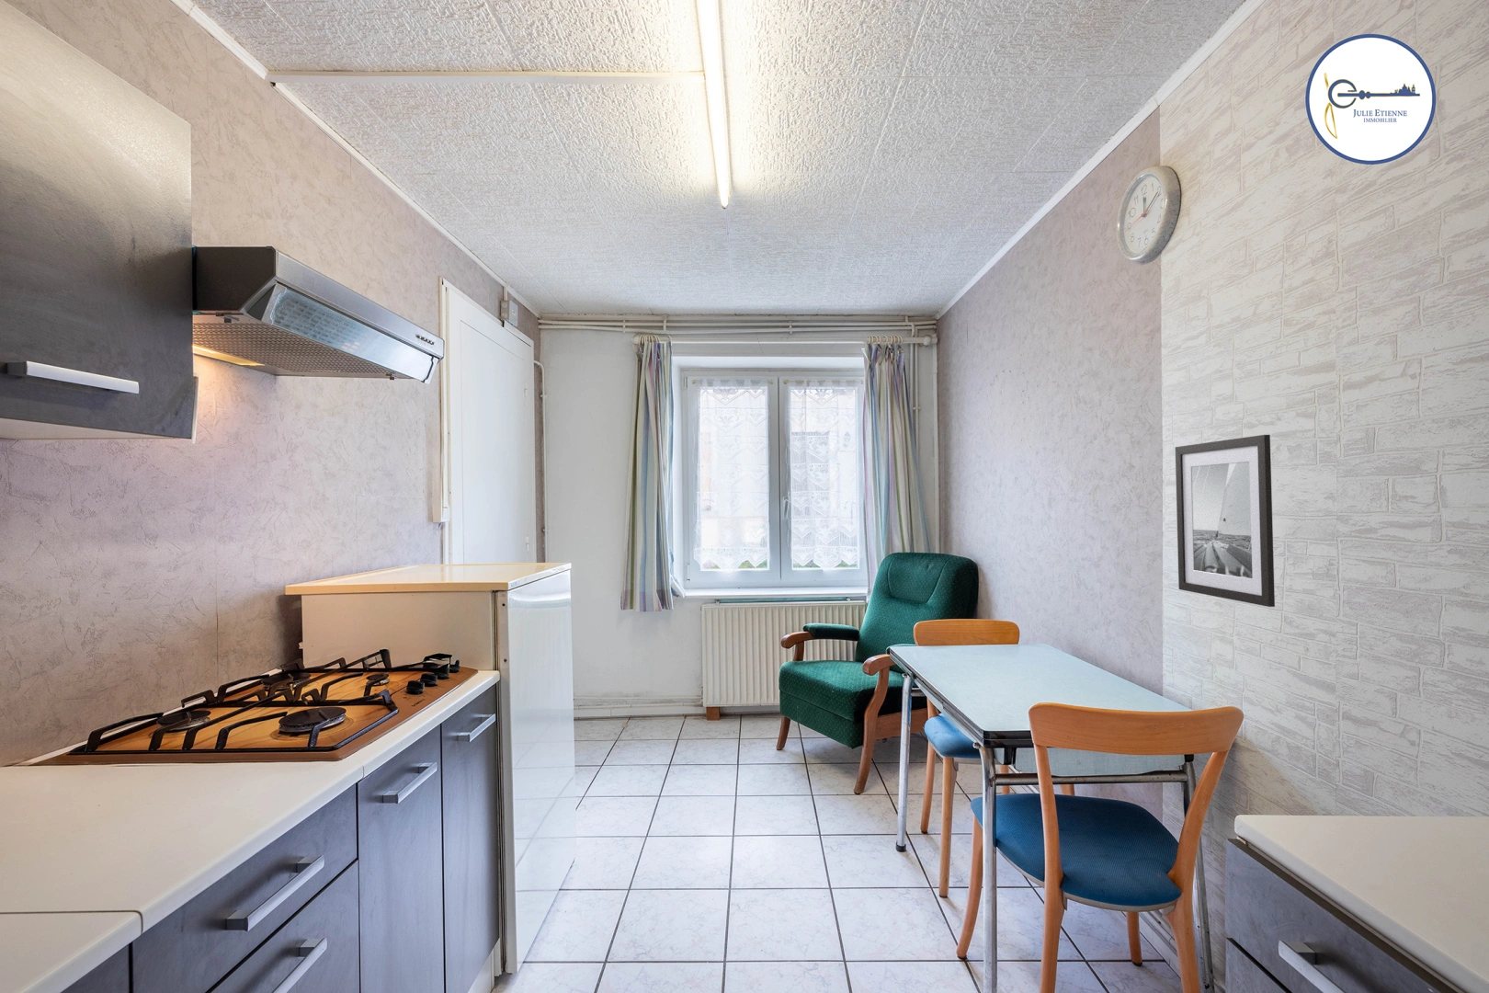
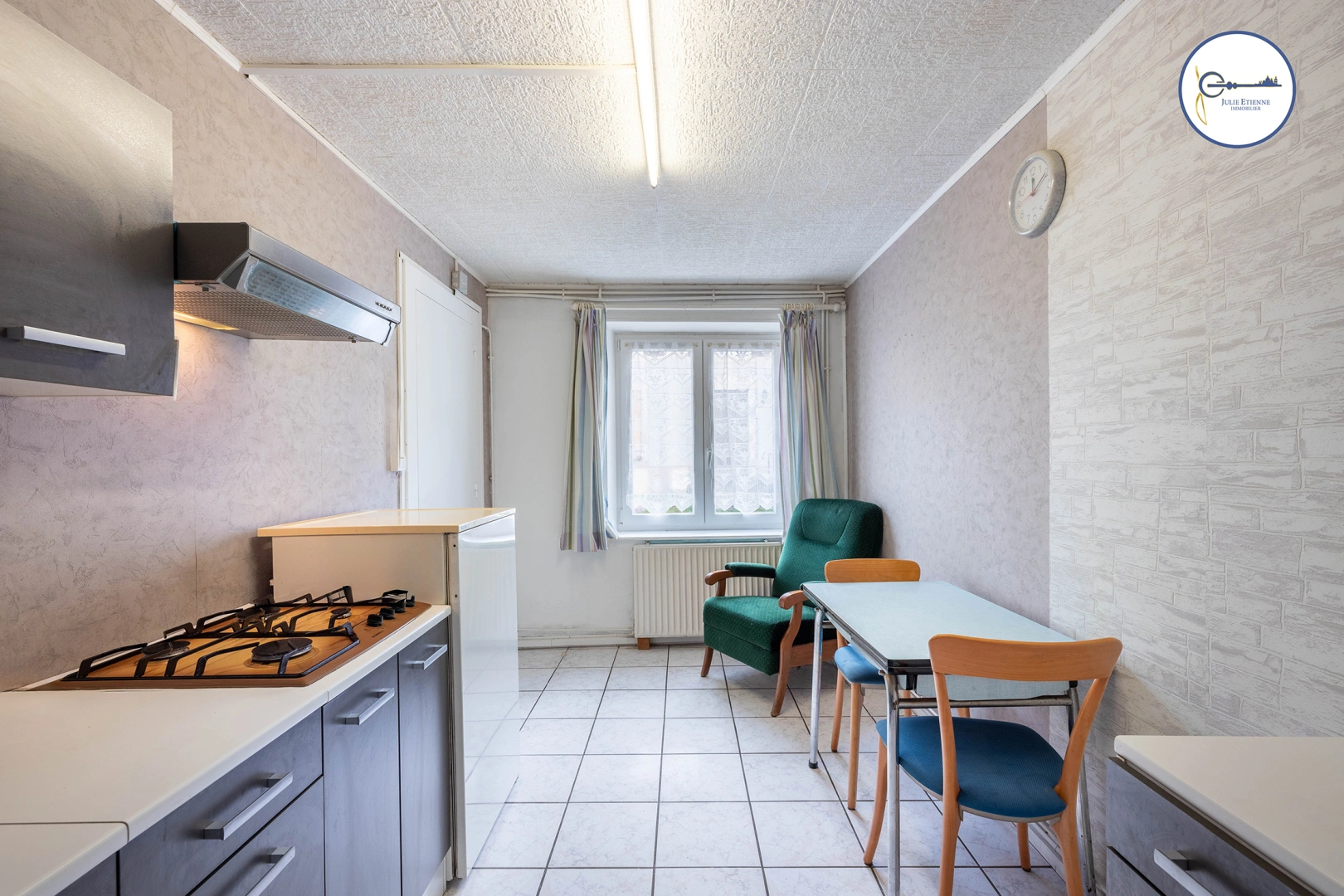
- wall art (1220, 519)
